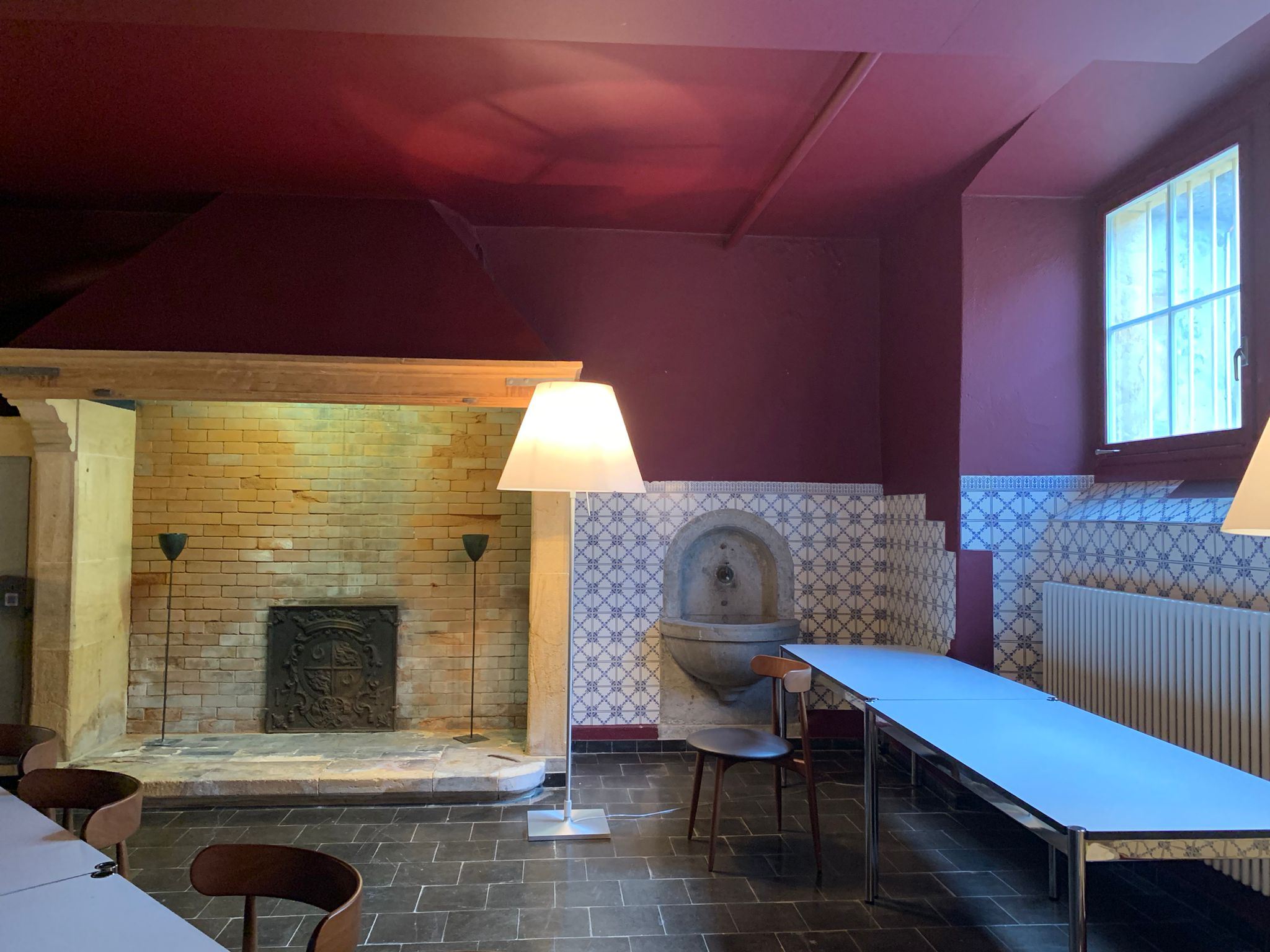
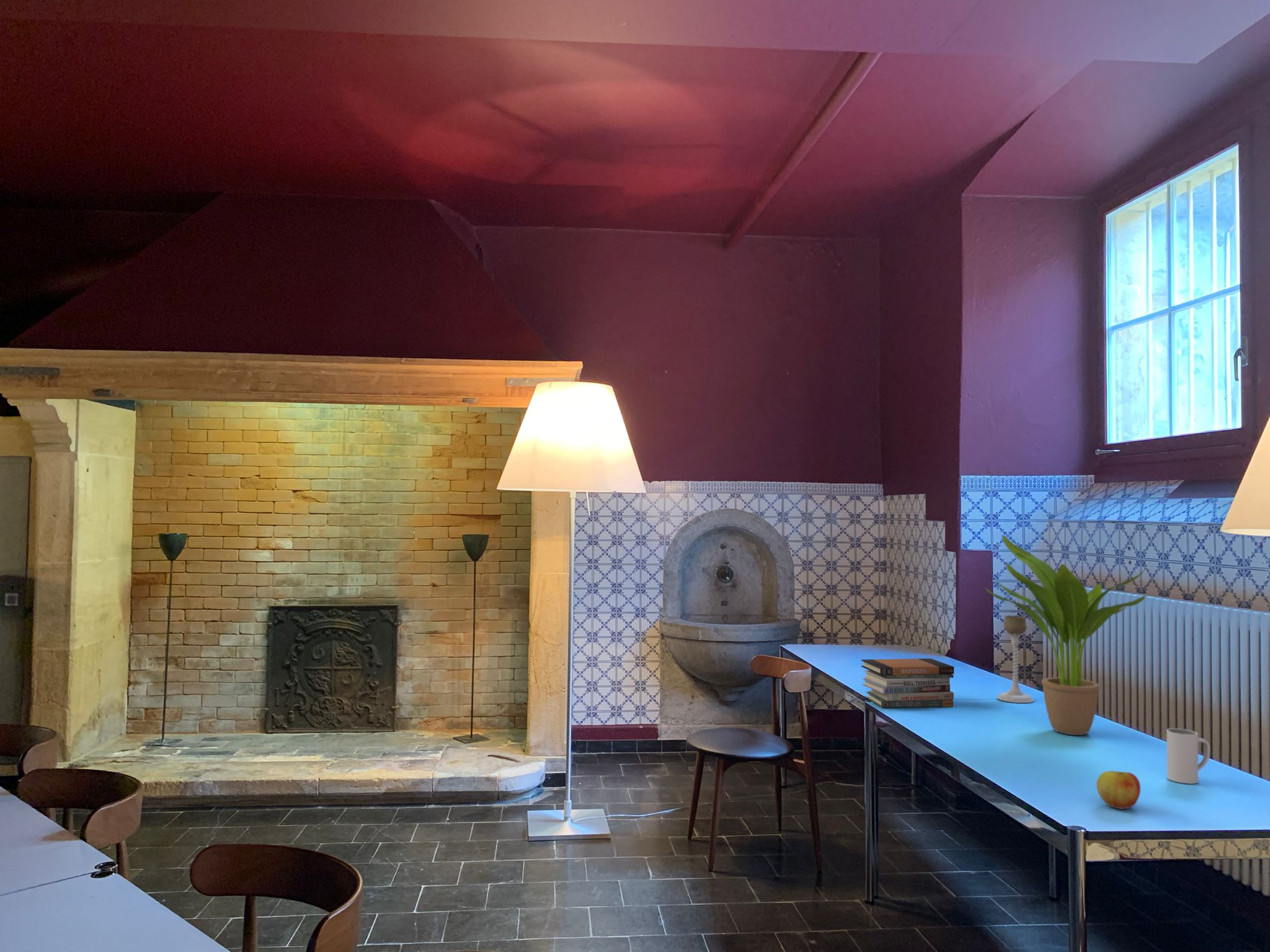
+ candle holder (1015, 658)
+ book stack (907, 682)
+ apple (1118, 788)
+ mug (1189, 756)
+ potted plant (1056, 635)
